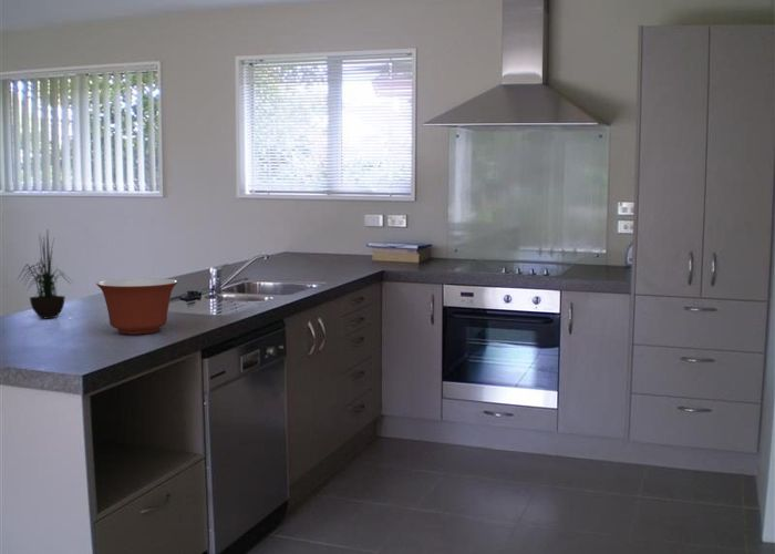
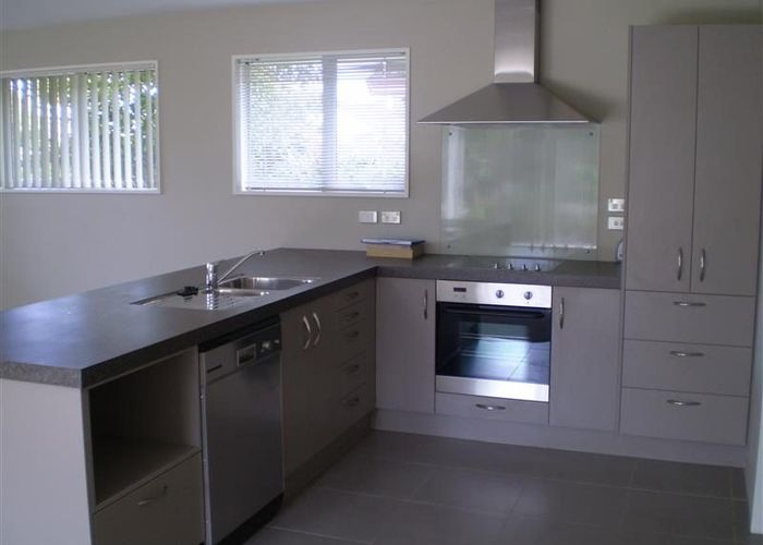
- mixing bowl (137, 306)
- potted plant (42, 267)
